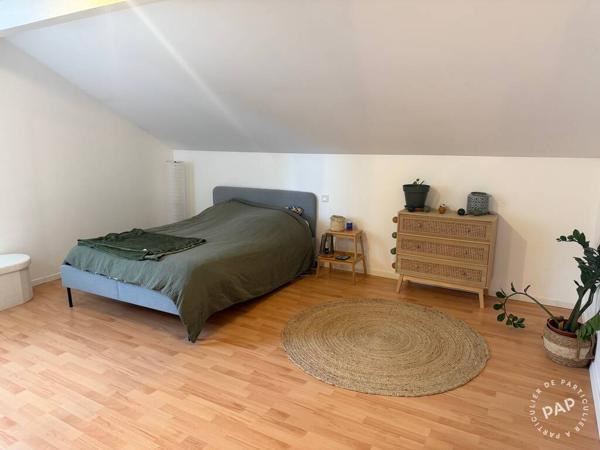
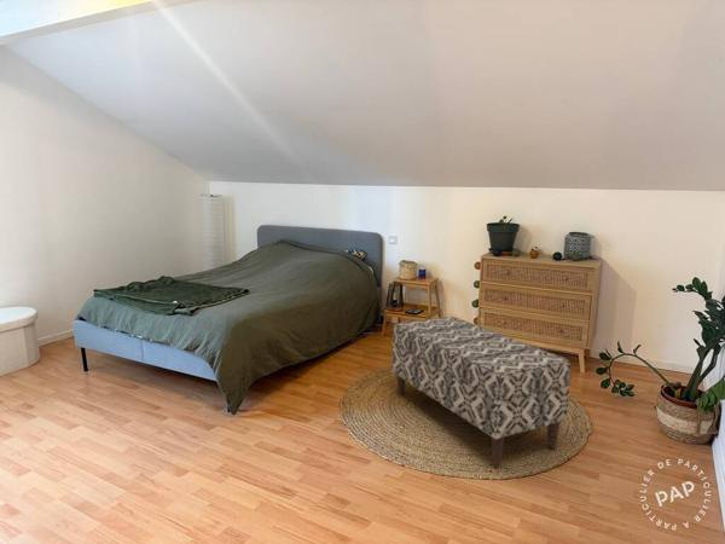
+ bench (470, 378)
